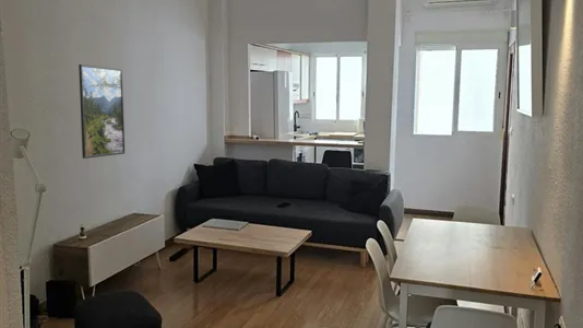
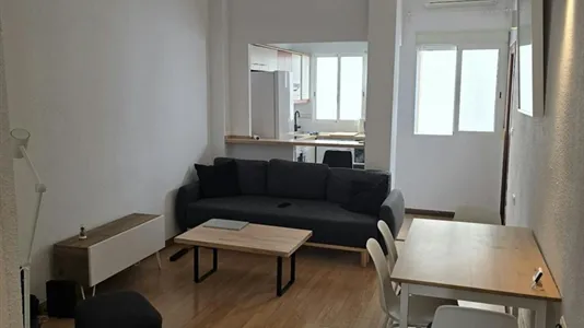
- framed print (103, 112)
